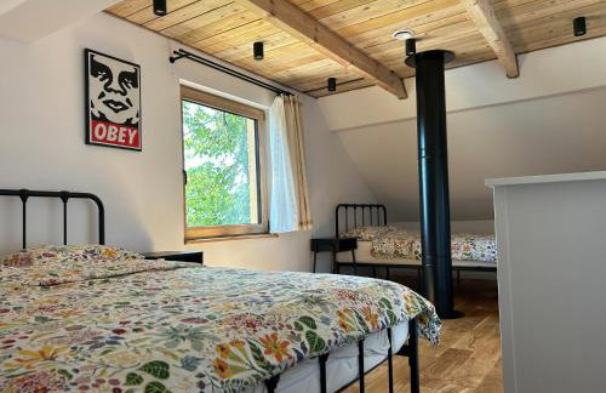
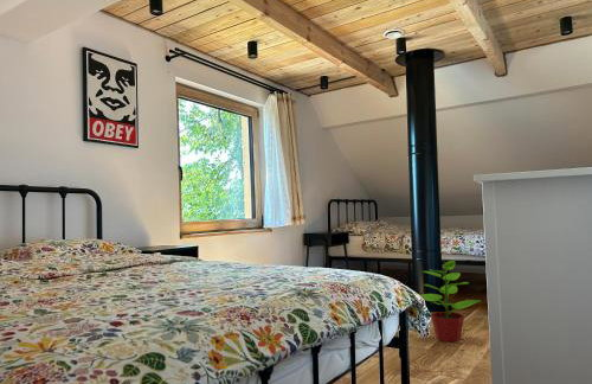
+ potted plant (445, 297)
